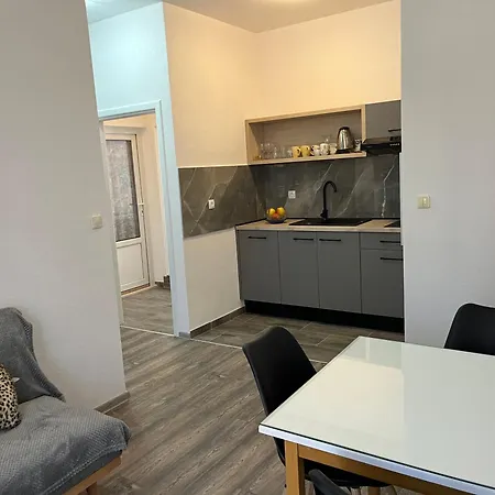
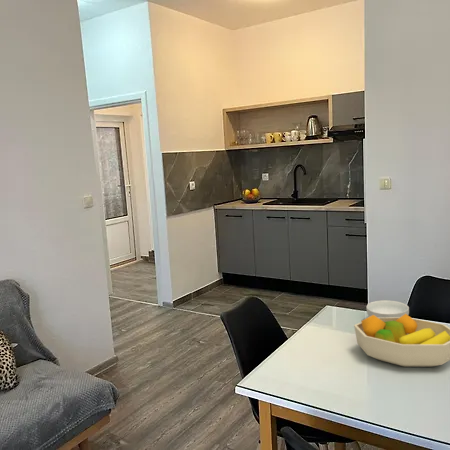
+ cereal bowl (387, 314)
+ fruit bowl (405, 337)
